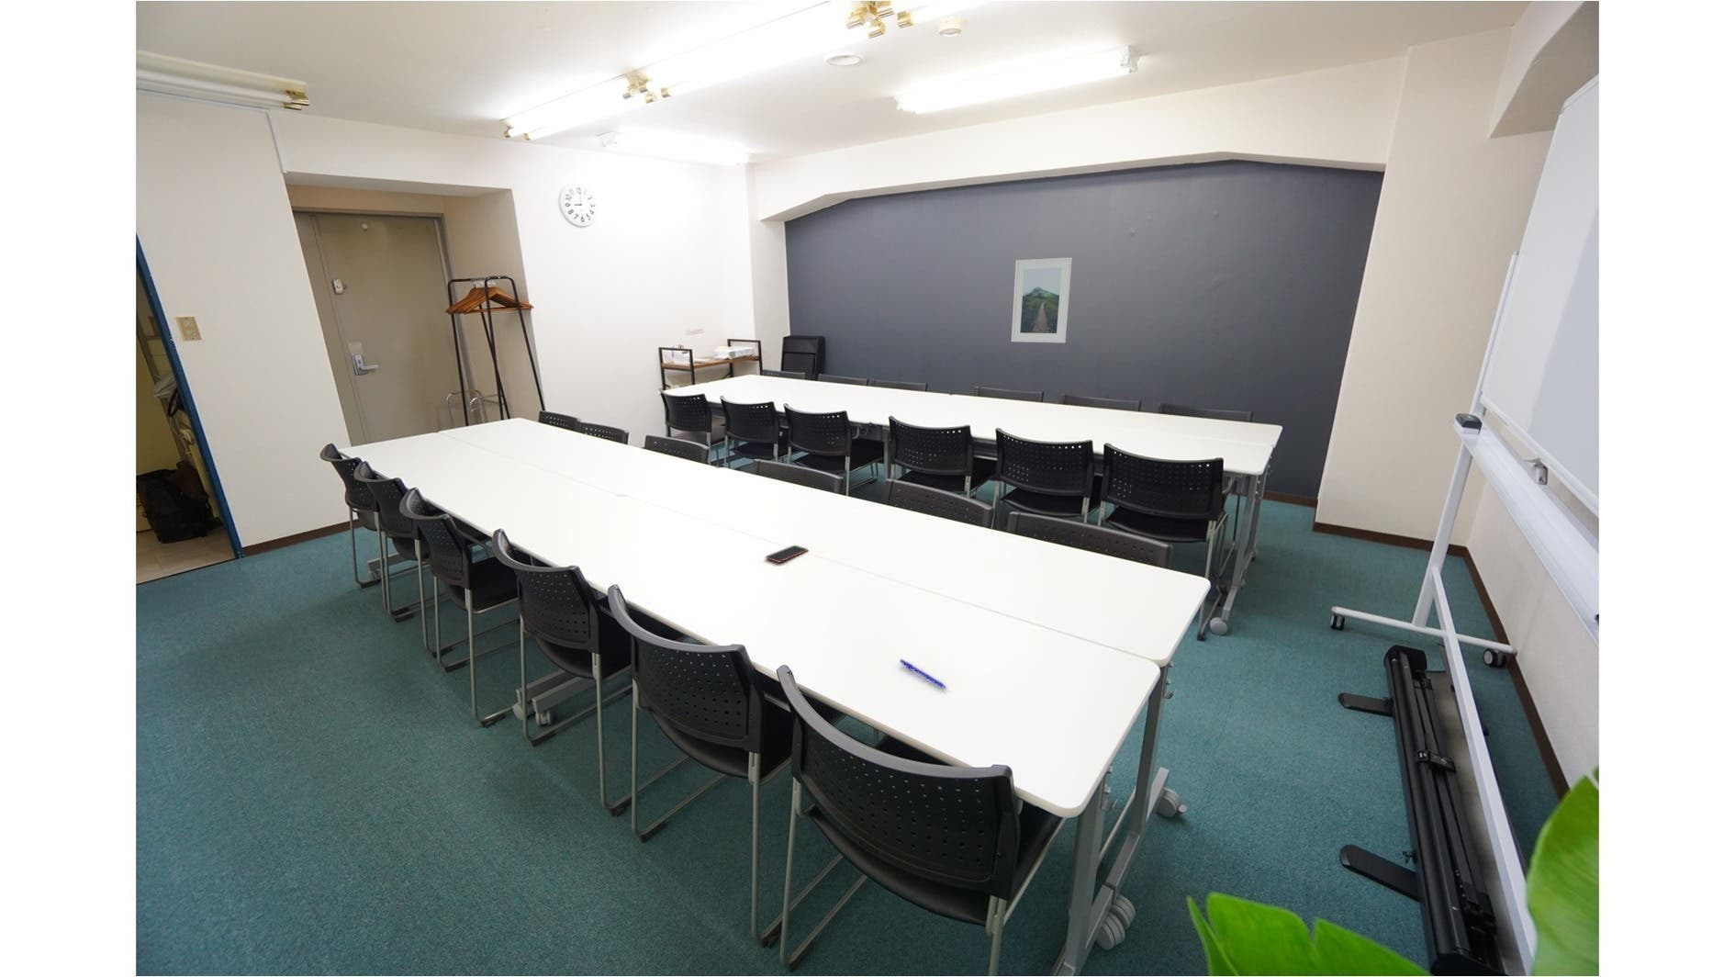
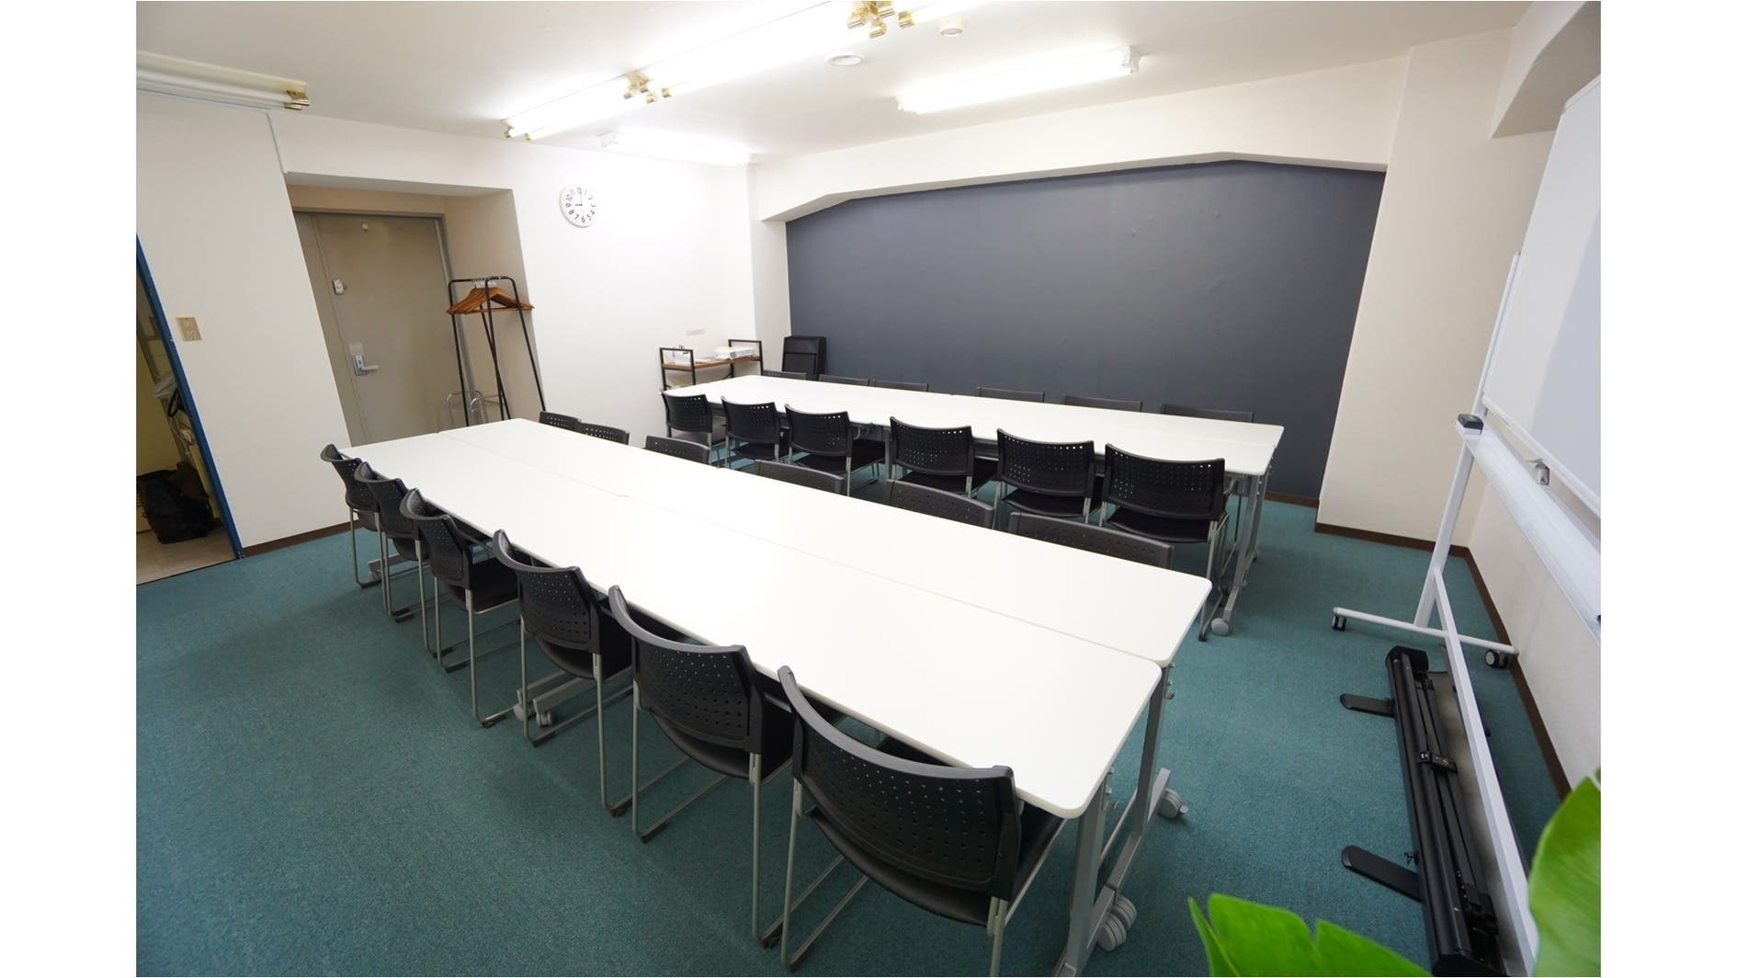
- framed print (1040, 301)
- pen (922, 673)
- smartphone (786, 553)
